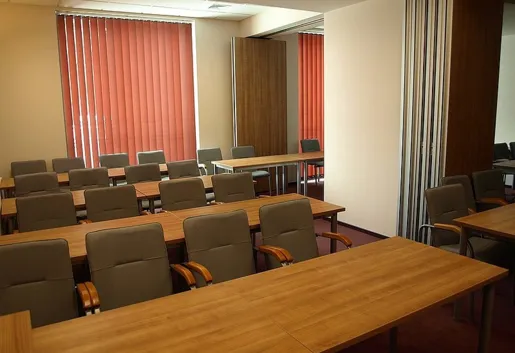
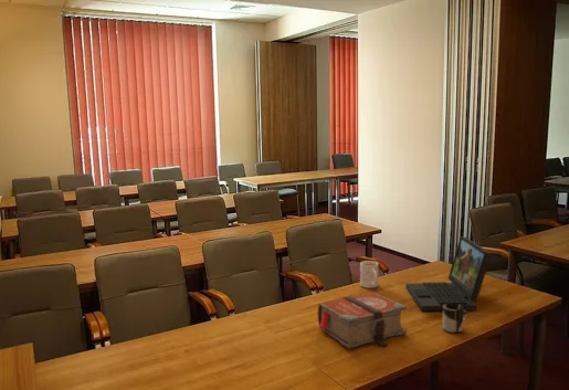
+ laptop (450, 271)
+ cup (455, 317)
+ mug (370, 275)
+ bible (361, 318)
